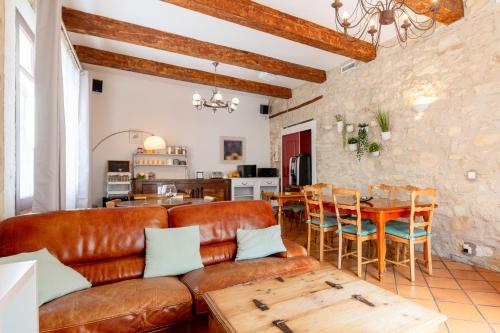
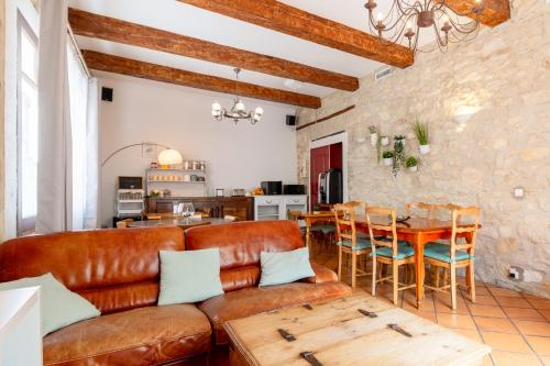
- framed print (233, 150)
